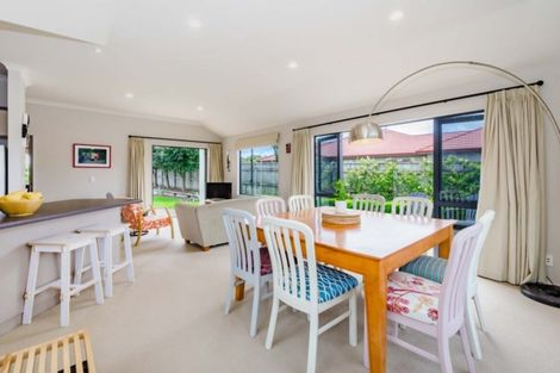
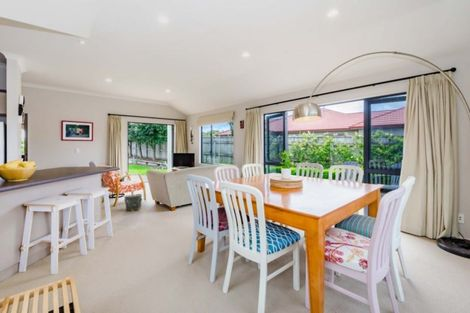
+ bag (133, 202)
